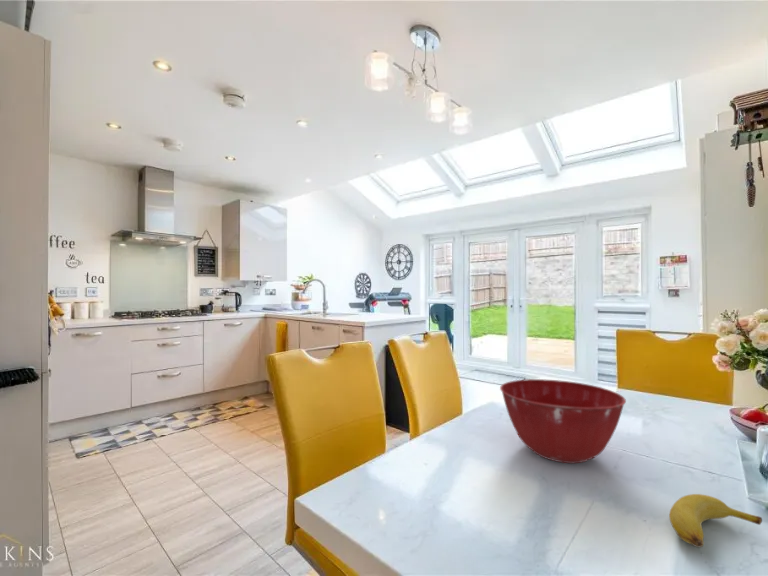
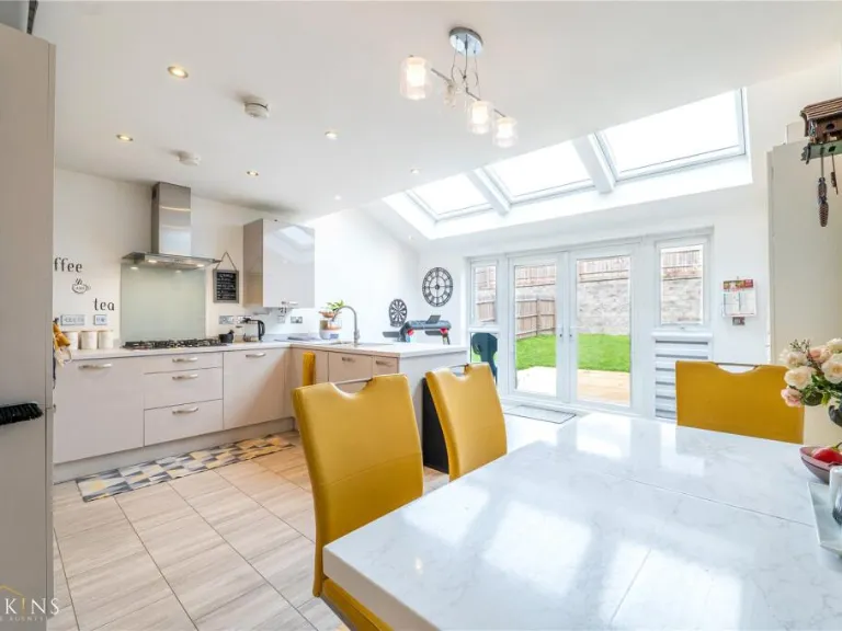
- banana (710, 518)
- mixing bowl (559, 420)
